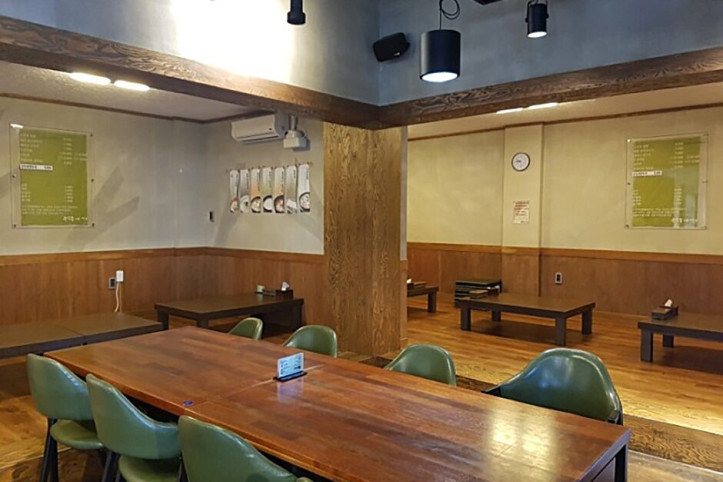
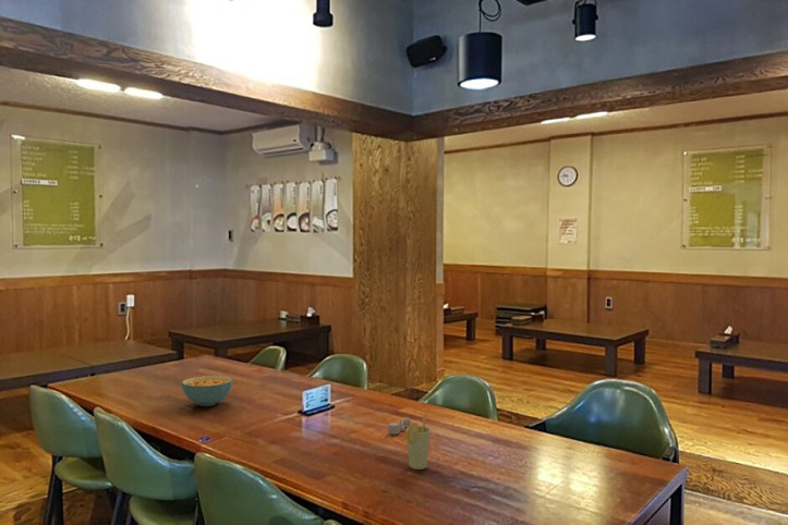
+ cereal bowl (207, 392)
+ salt and pepper shaker set (400, 424)
+ cup (416, 442)
